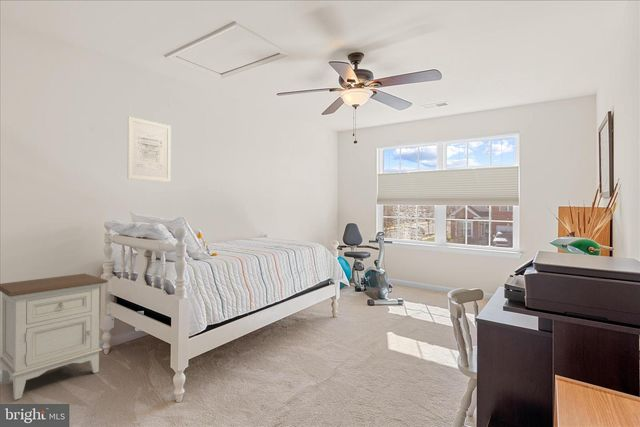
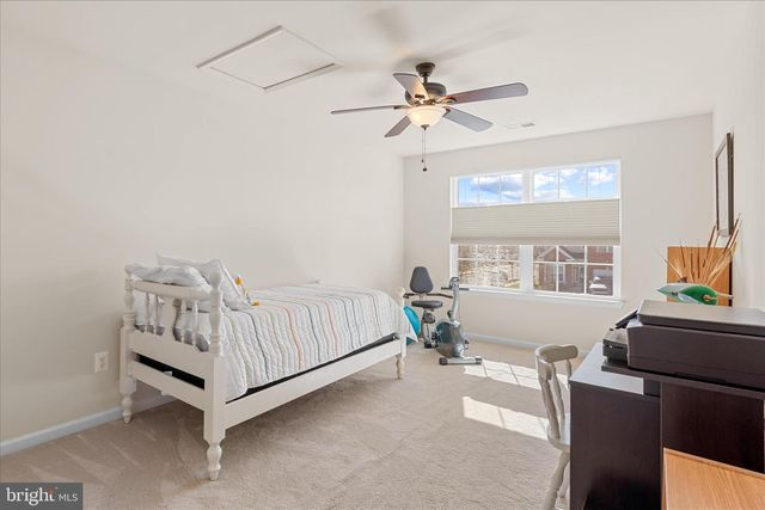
- wall art (150, 150)
- nightstand (52, 329)
